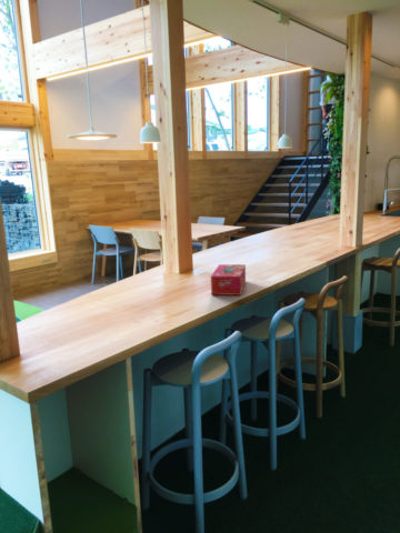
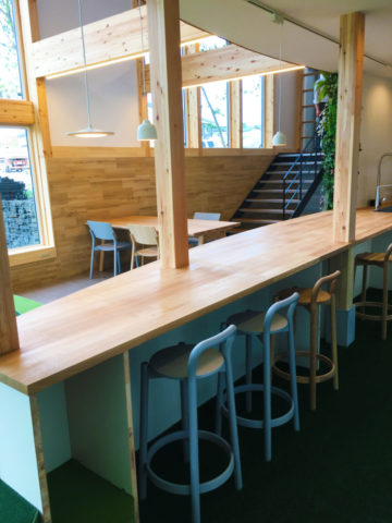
- tissue box (229, 279)
